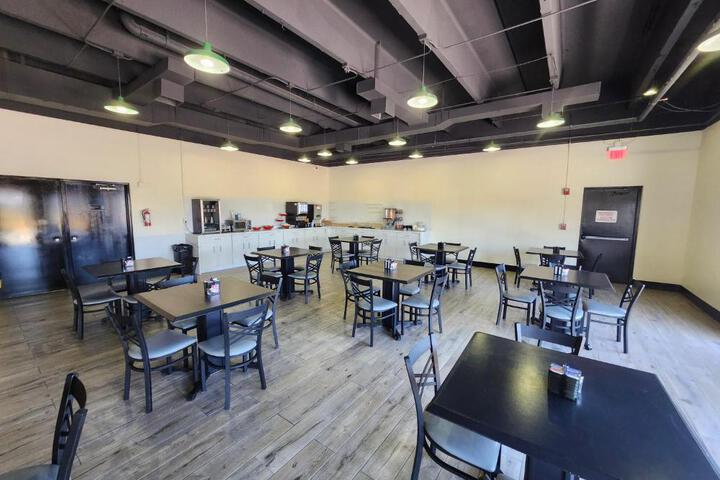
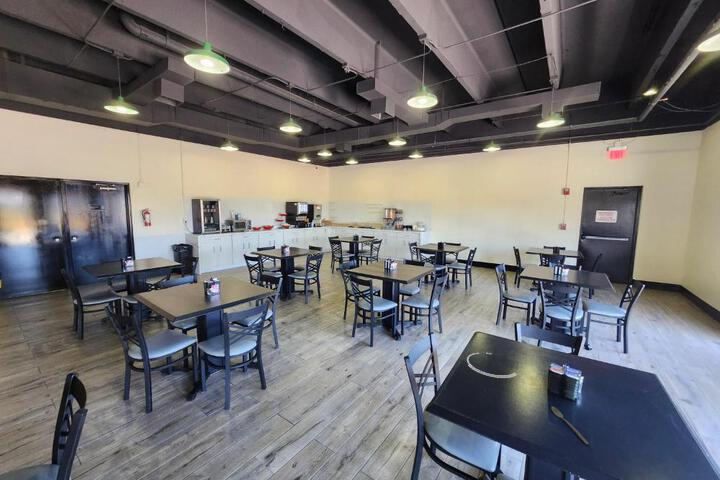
+ plate (487, 373)
+ spoon (568, 423)
